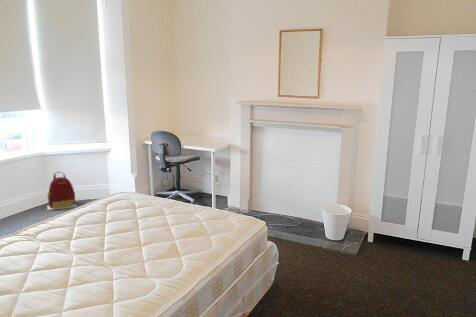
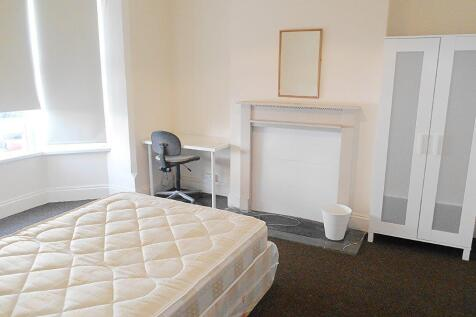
- backpack (60, 189)
